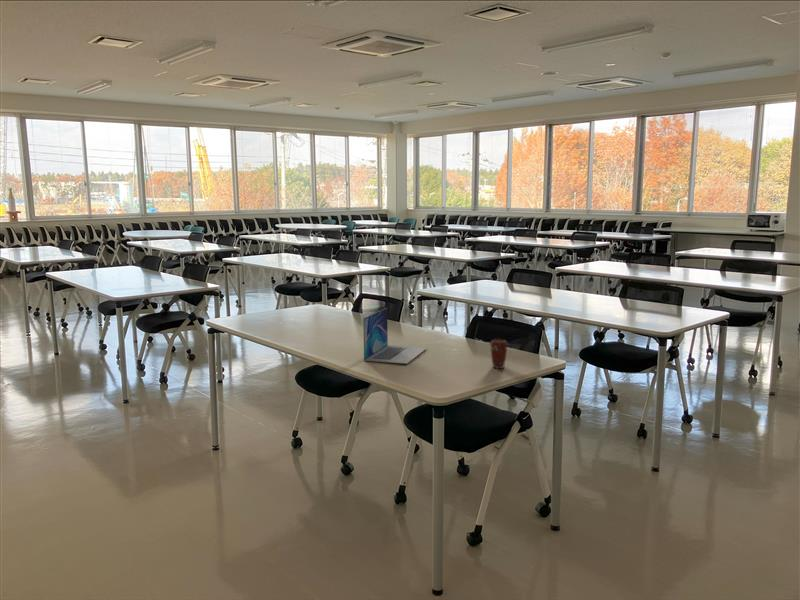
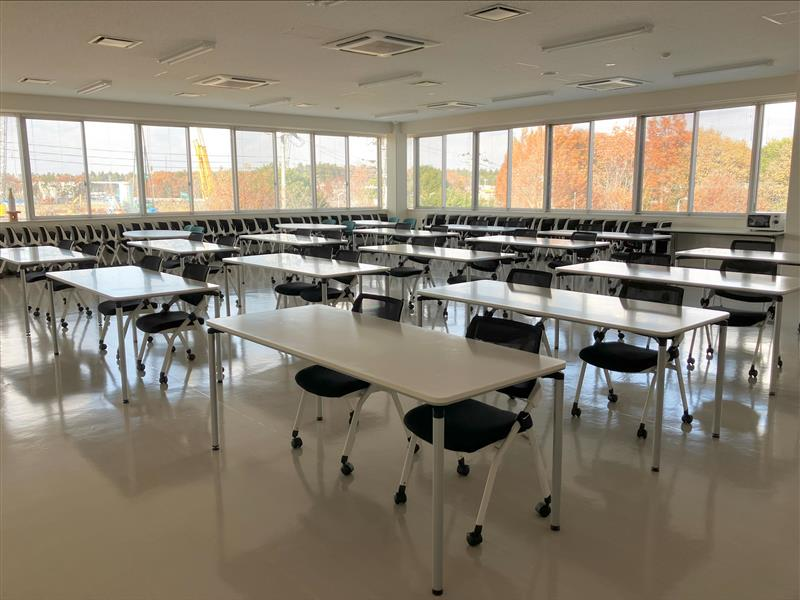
- laptop (387, 334)
- coffee cup (498, 353)
